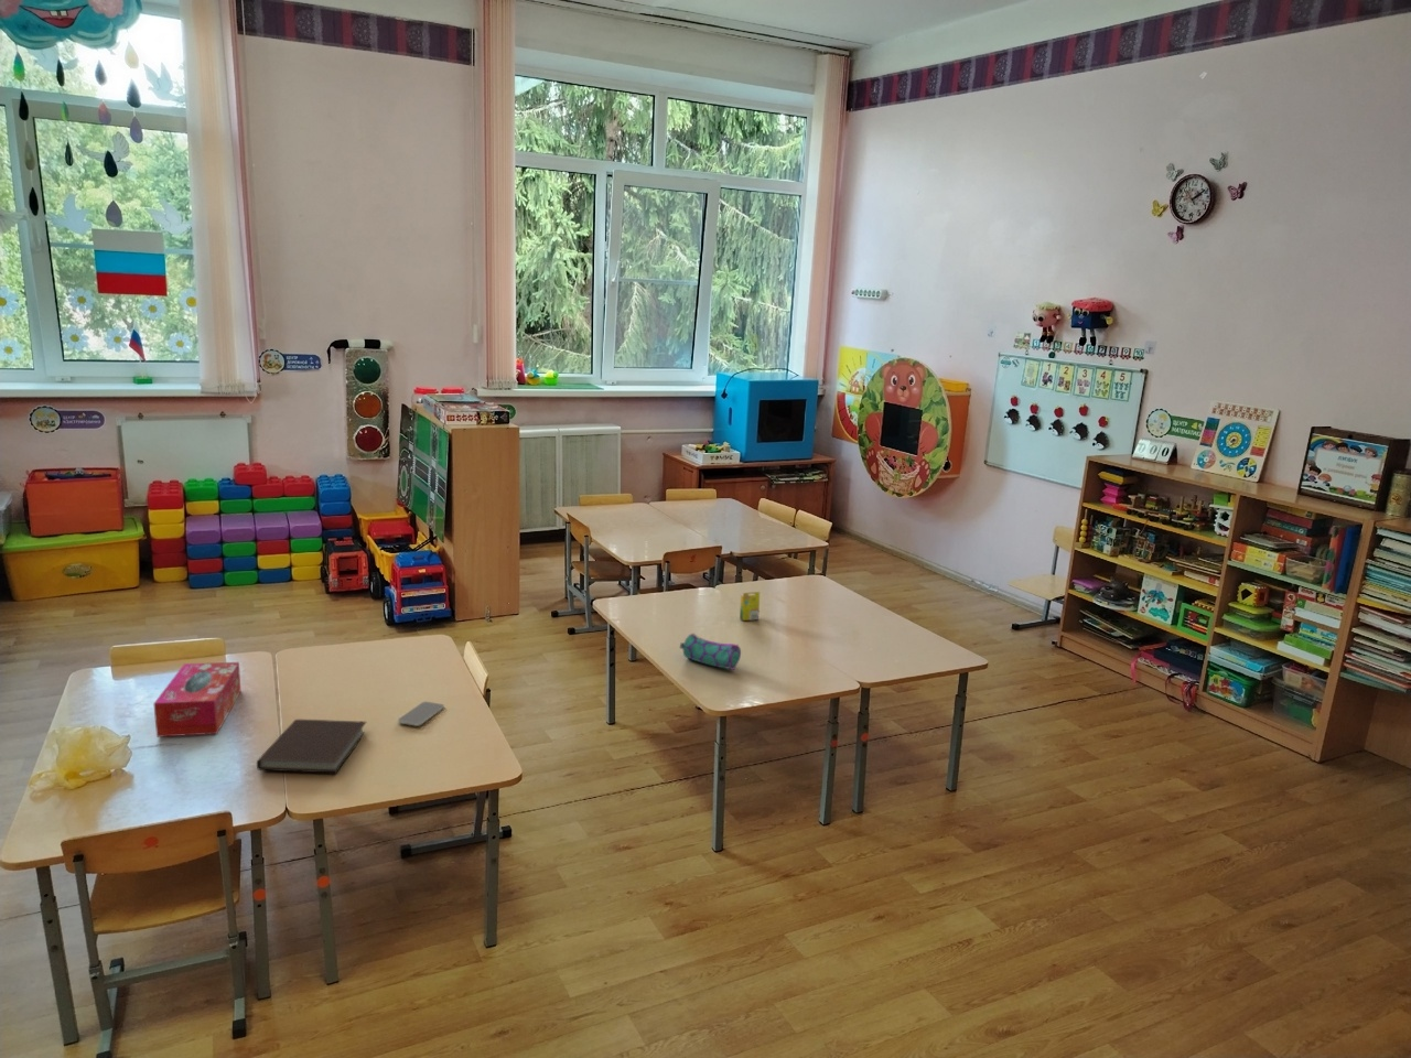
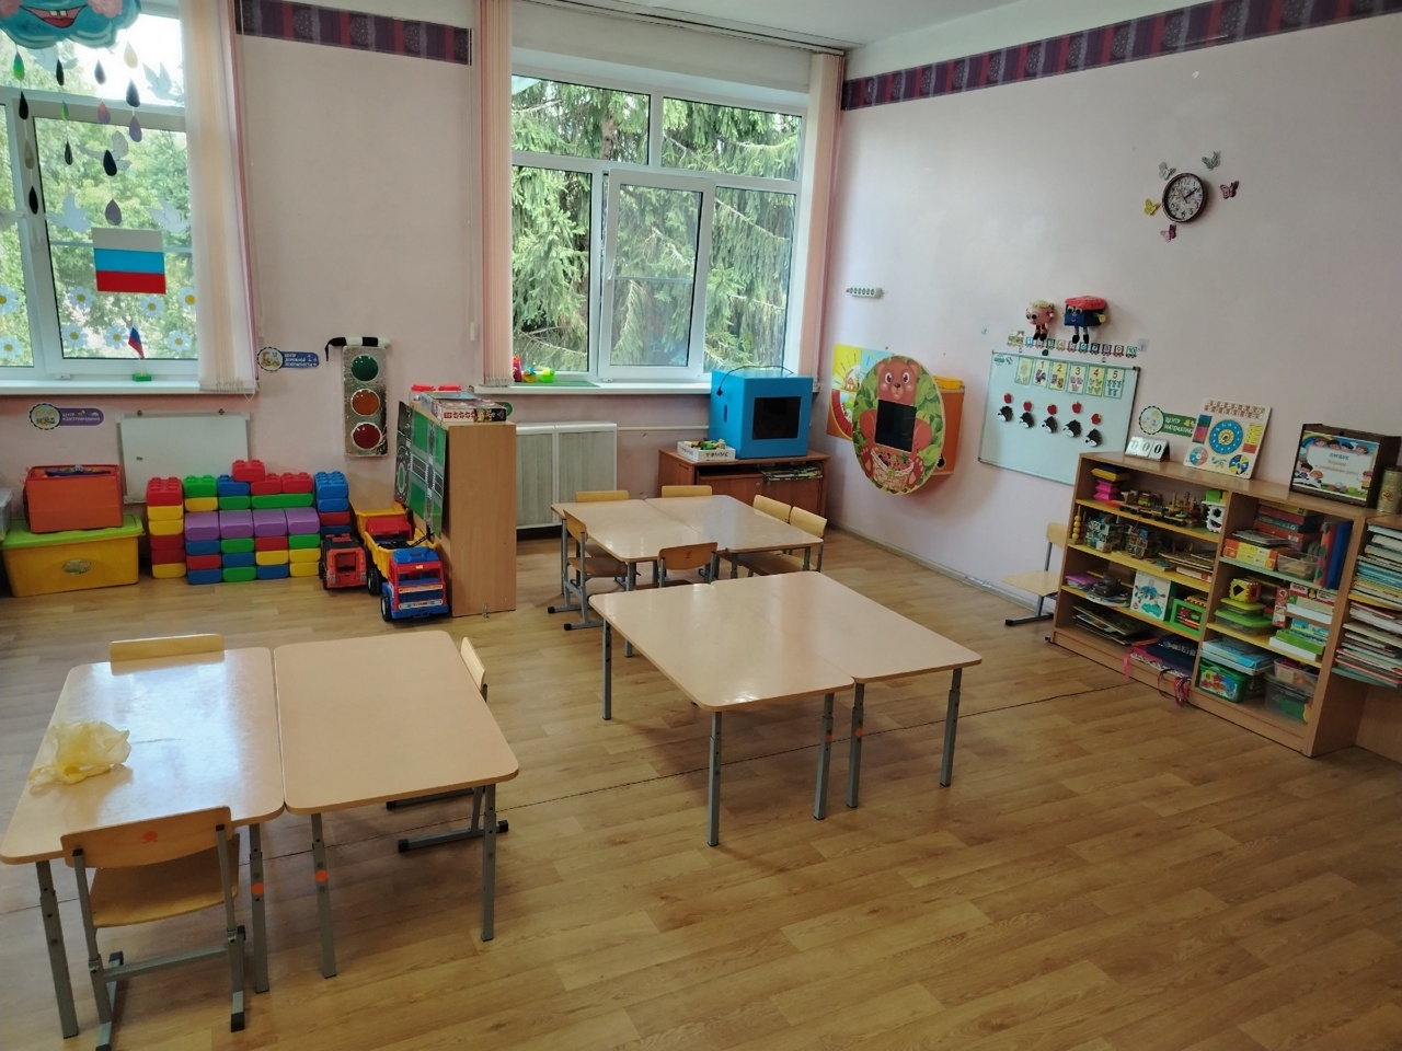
- notebook (314, 743)
- crayon box (750, 605)
- tissue box (200, 697)
- pencil case (711, 650)
- smartphone (421, 713)
